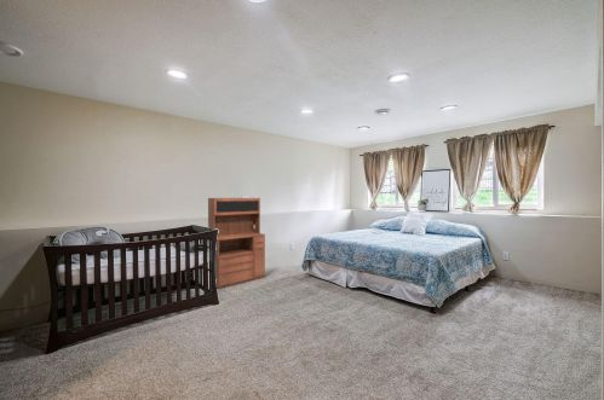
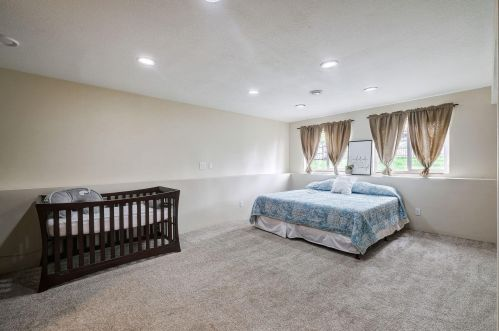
- shelving unit (237, 238)
